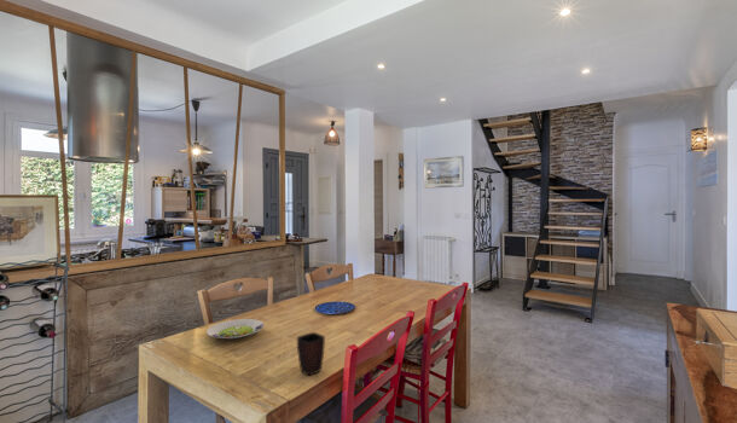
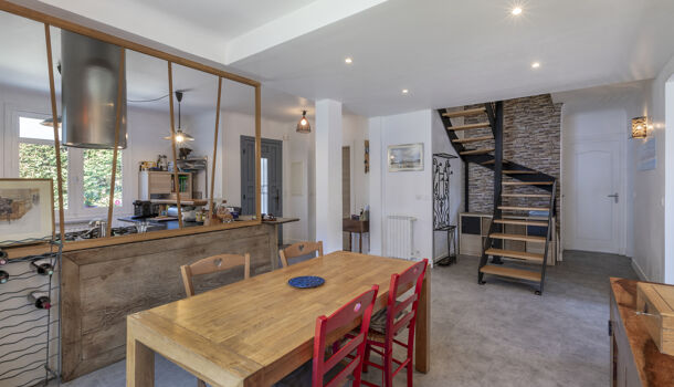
- salad plate (236, 329)
- mug (307, 353)
